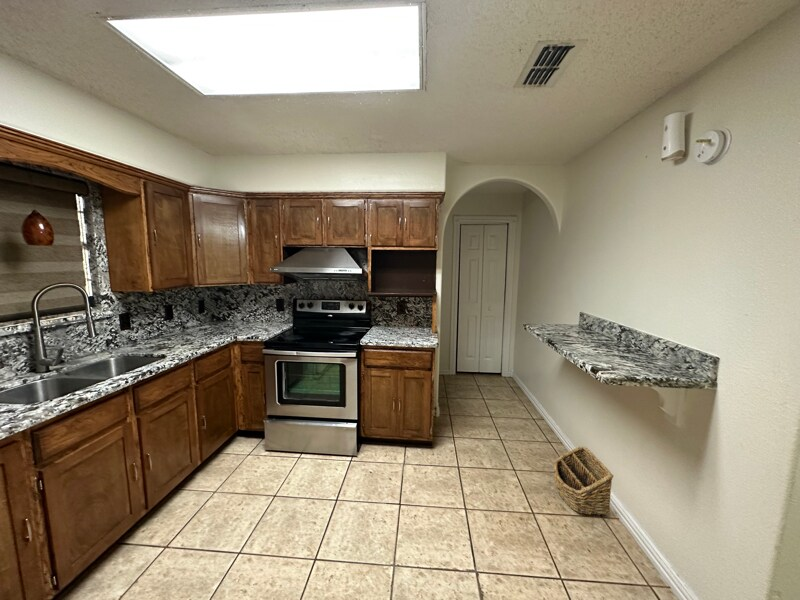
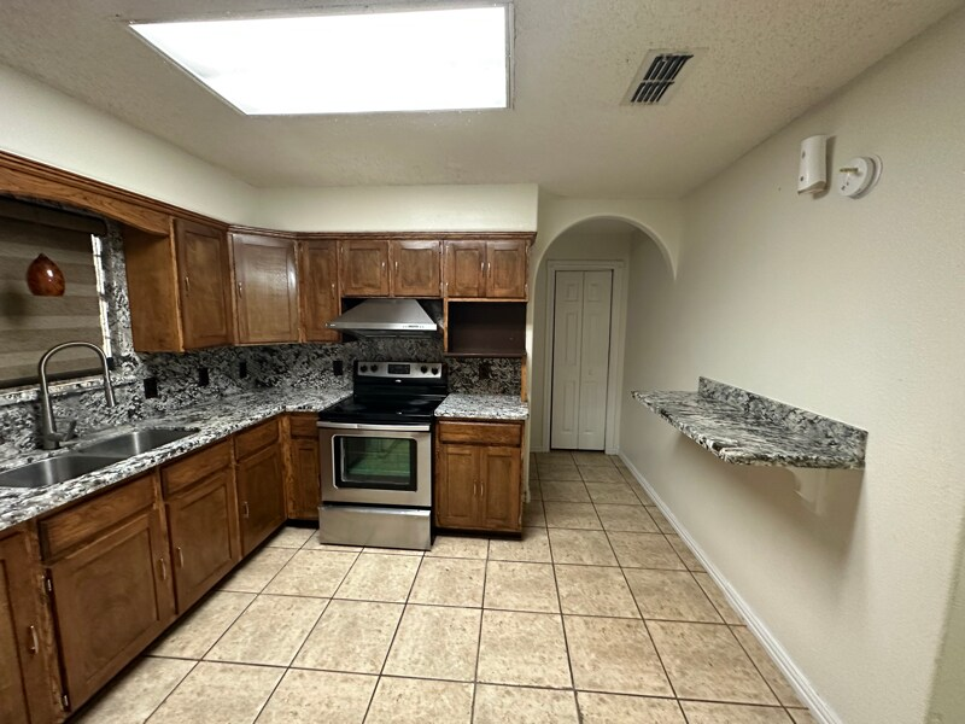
- basket (578, 476)
